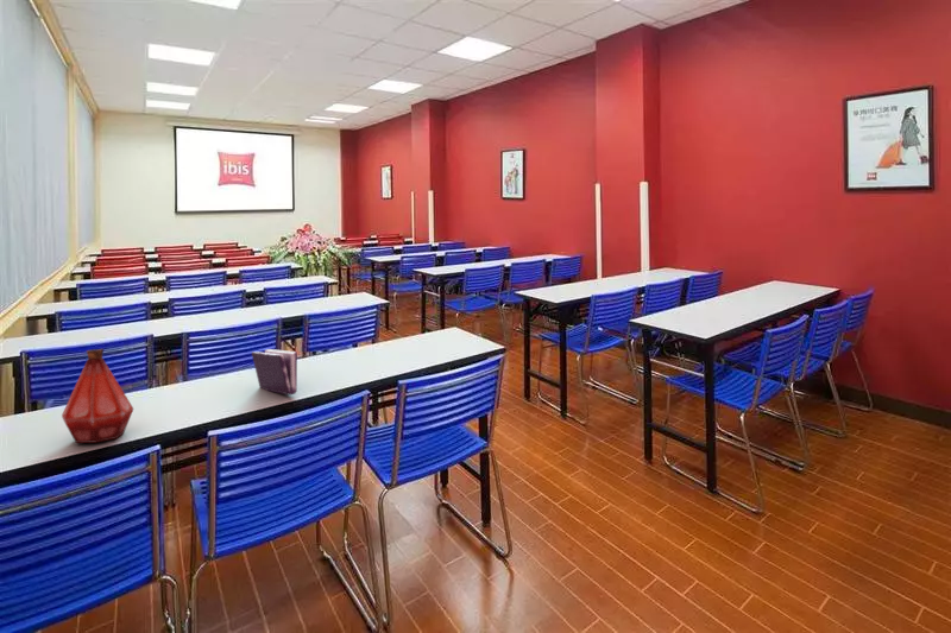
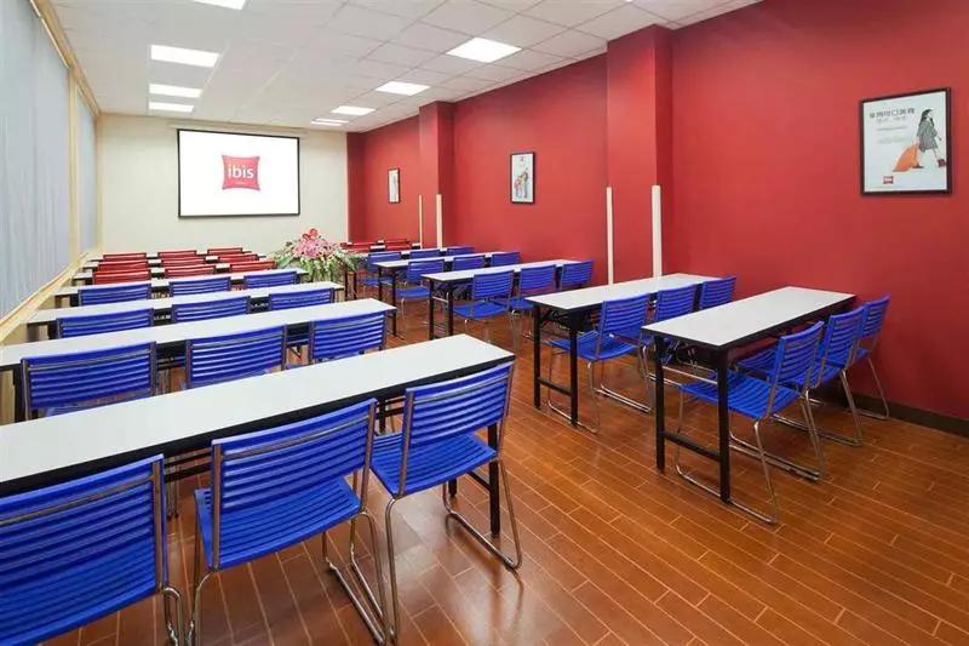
- book (273, 372)
- bottle (97, 393)
